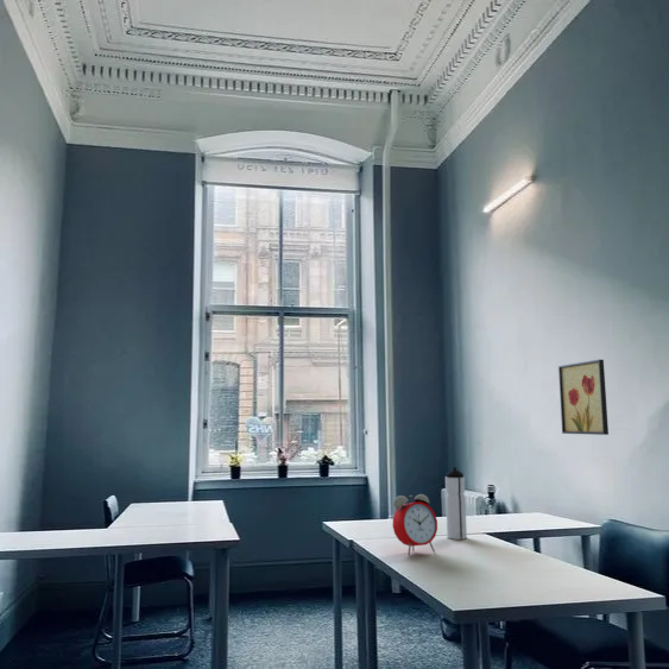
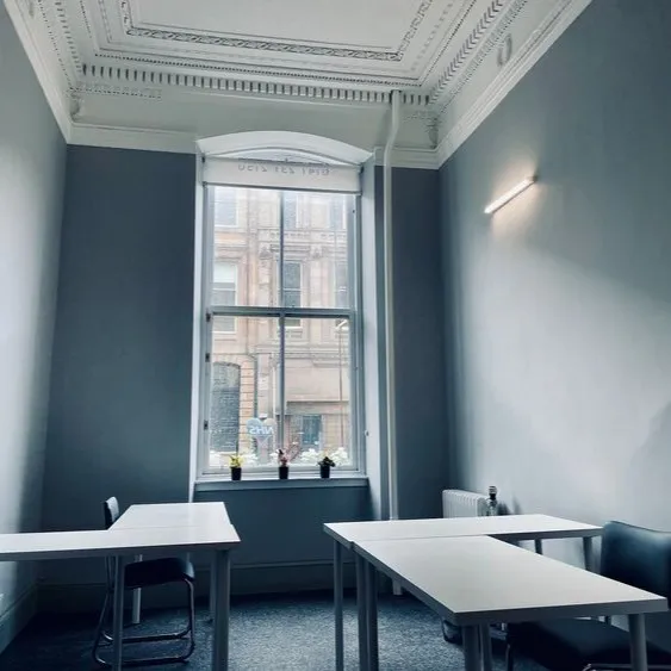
- wall art (582, 398)
- water bottle (455, 501)
- alarm clock (414, 523)
